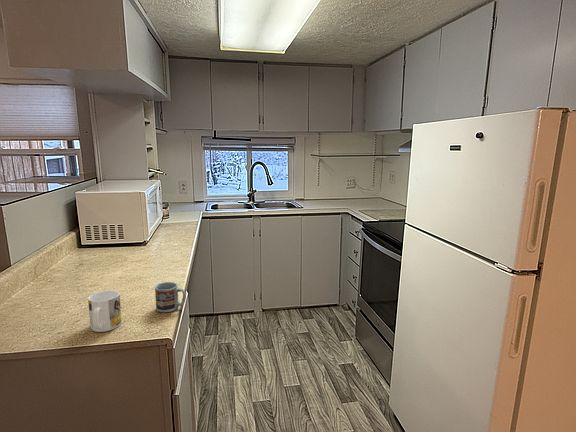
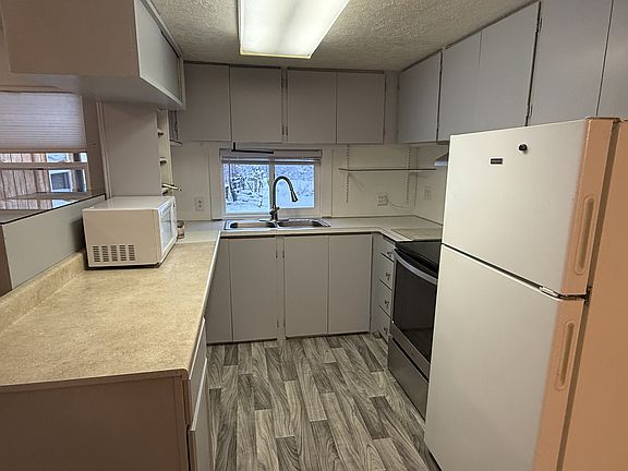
- mug (102, 313)
- cup (170, 296)
